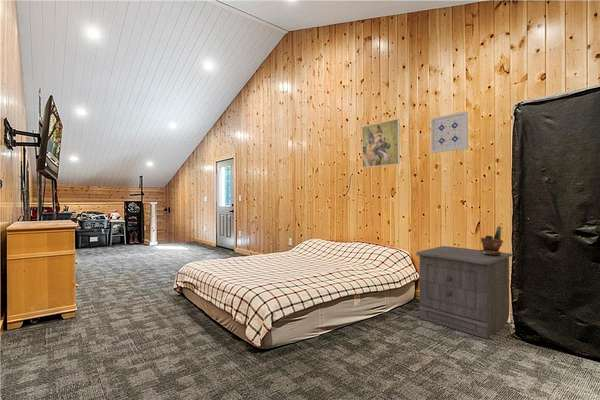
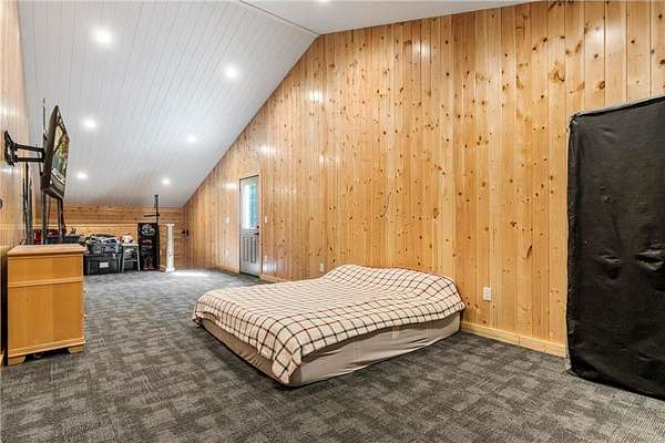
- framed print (380, 144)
- potted plant (491, 239)
- nightstand (462, 287)
- wall art (448, 133)
